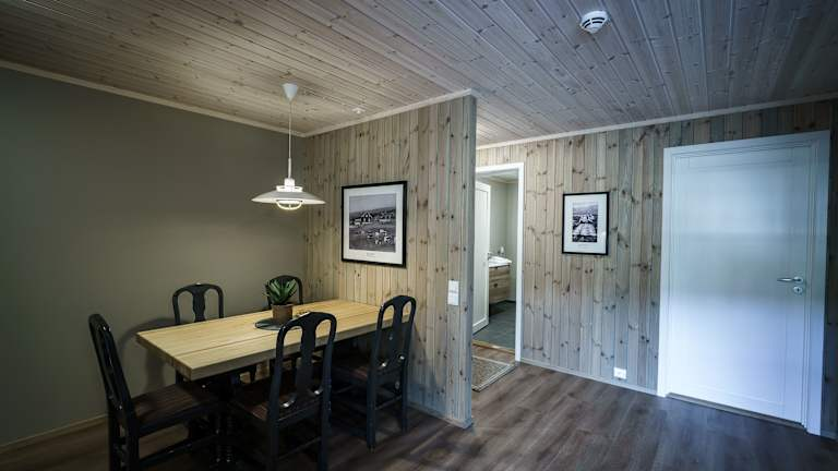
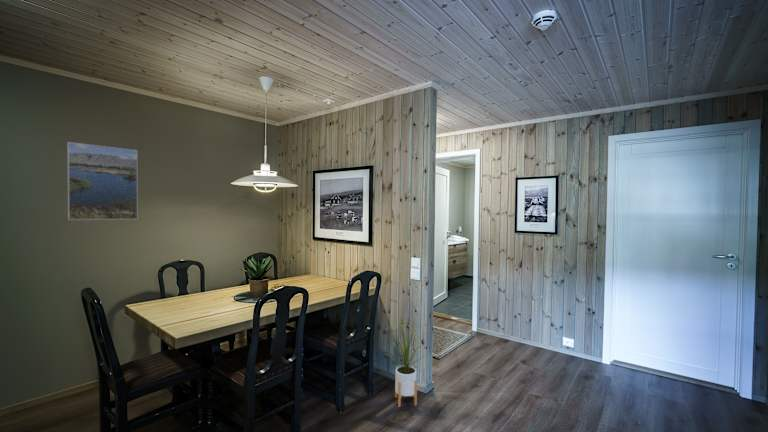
+ house plant (407, 359)
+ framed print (104, 183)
